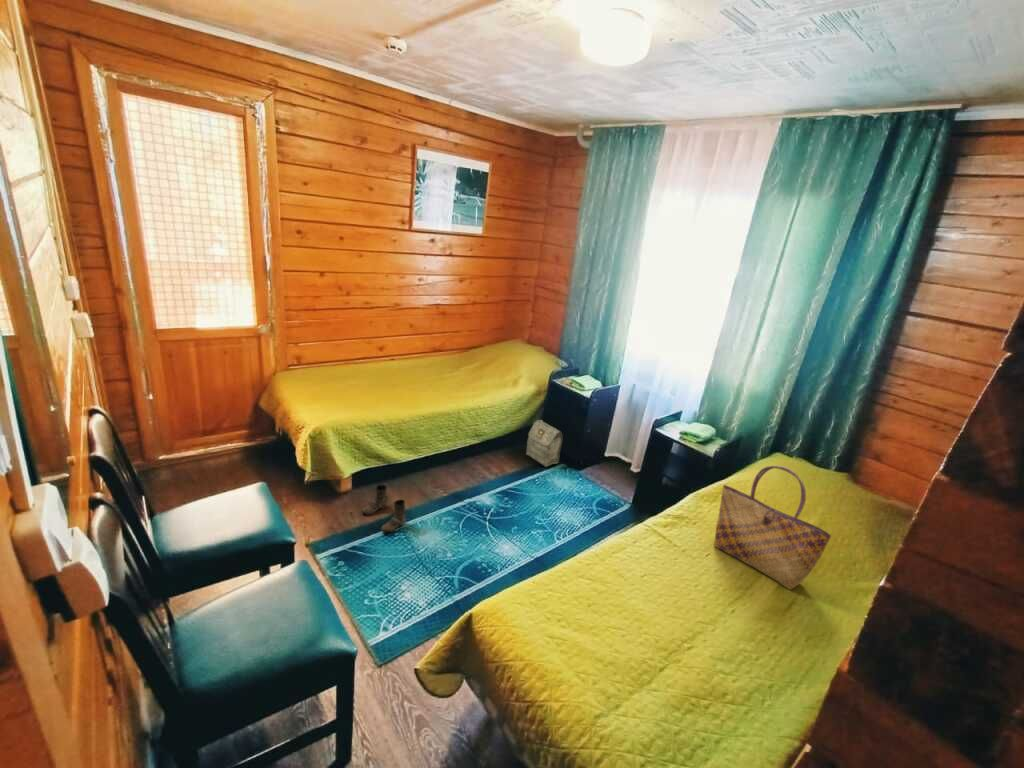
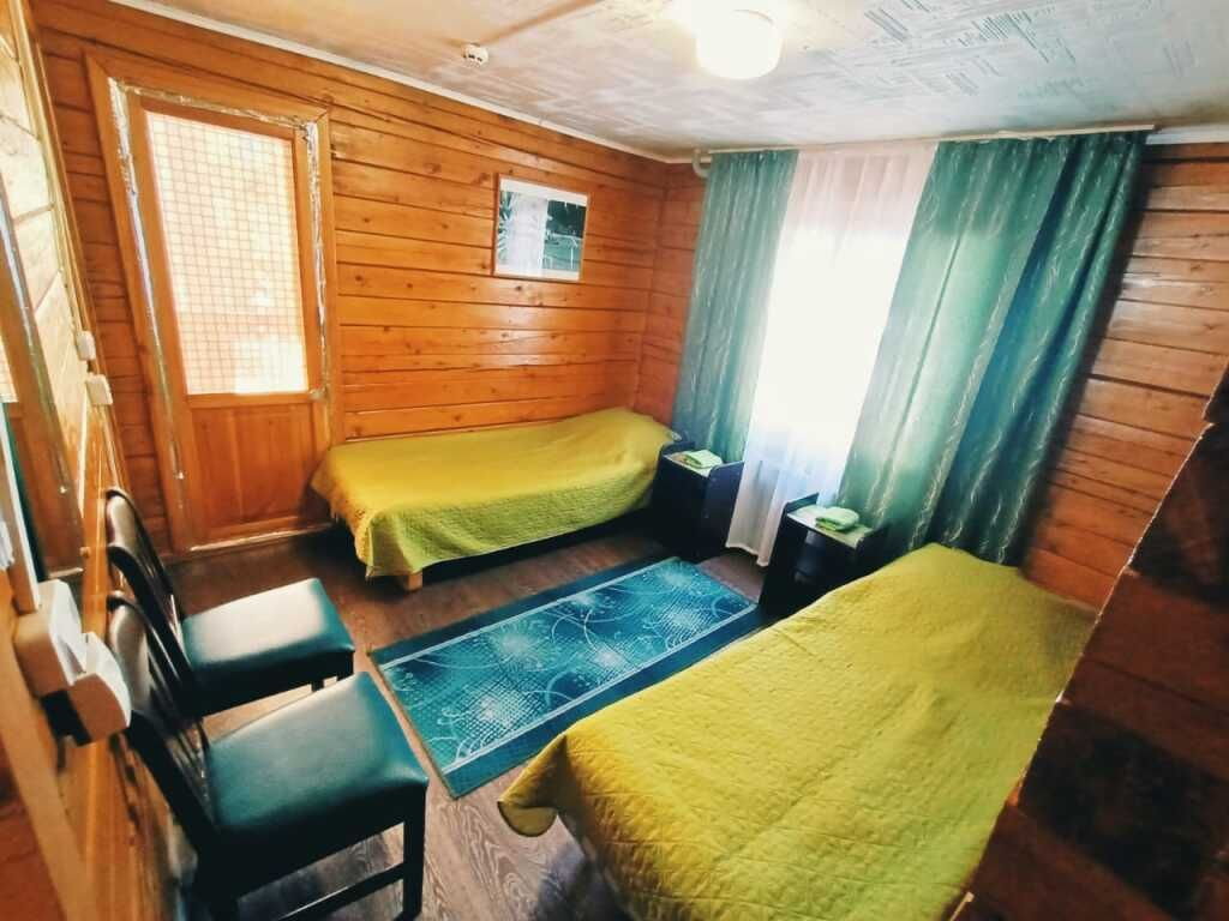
- boots (383, 507)
- tote bag (769, 517)
- bag (544, 442)
